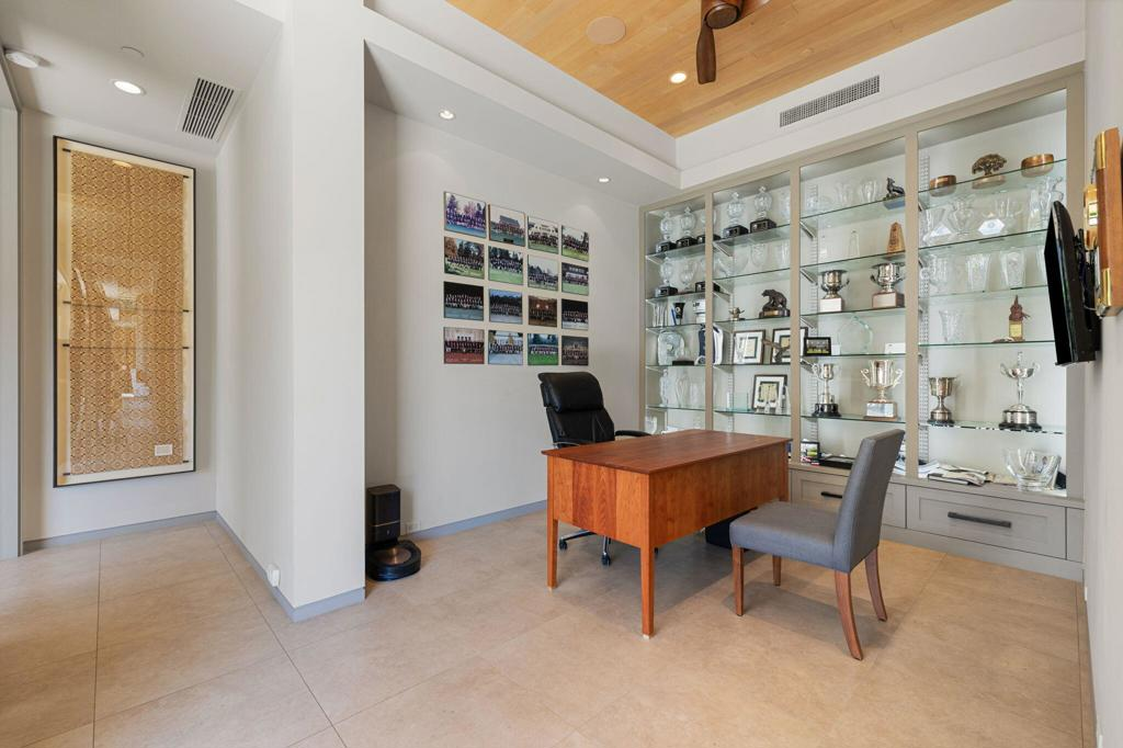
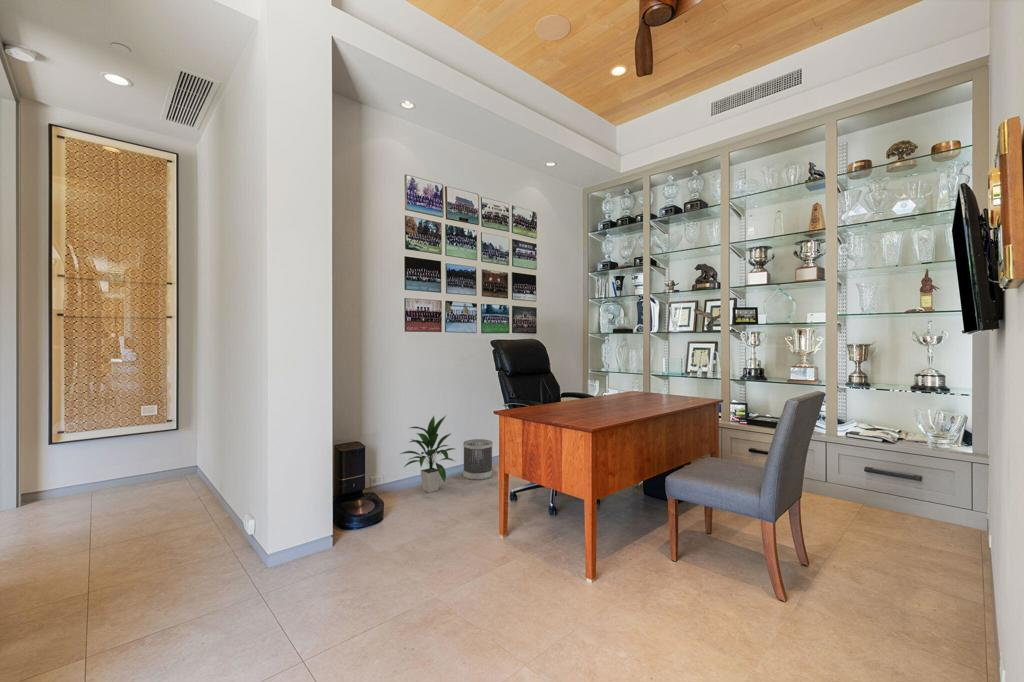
+ indoor plant (430, 453)
+ wastebasket (477, 459)
